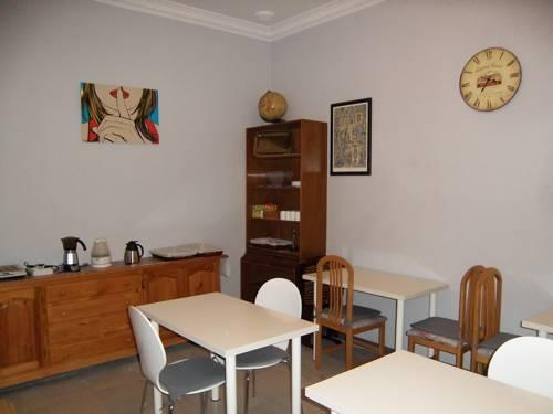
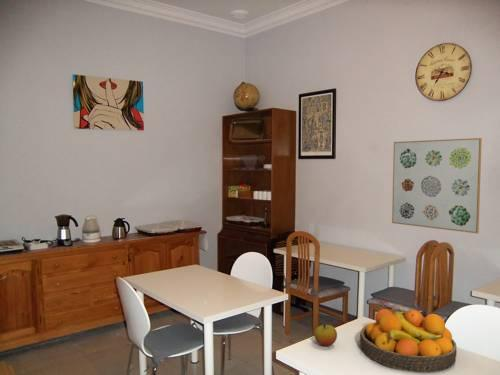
+ wall art (432, 184)
+ apple (325, 334)
+ fruit bowl (406, 331)
